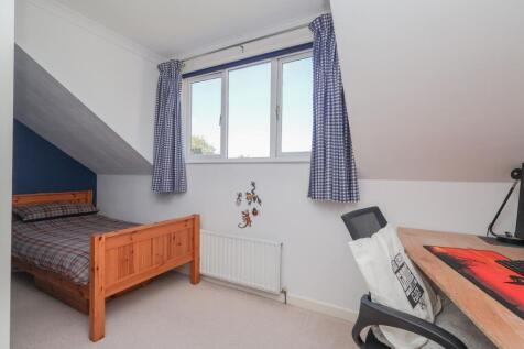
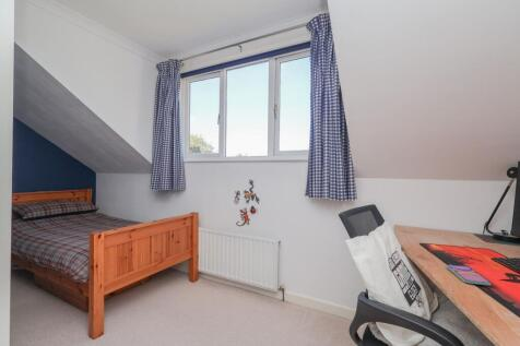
+ smartphone (466, 273)
